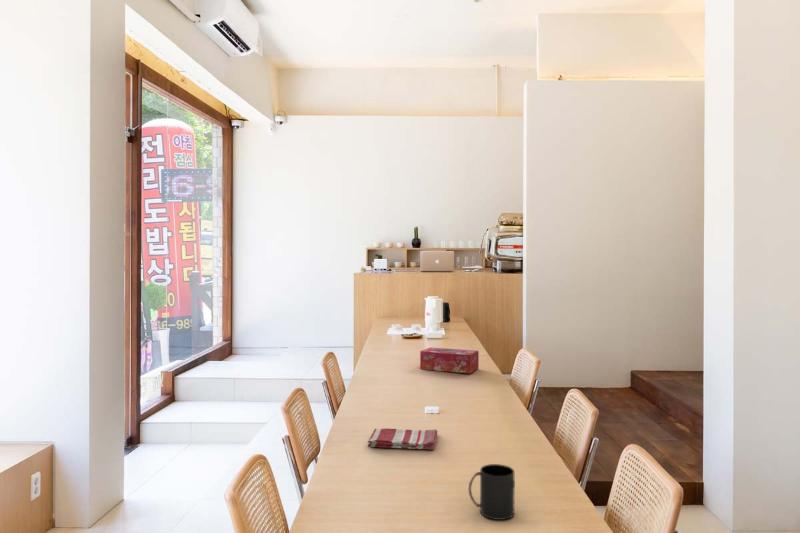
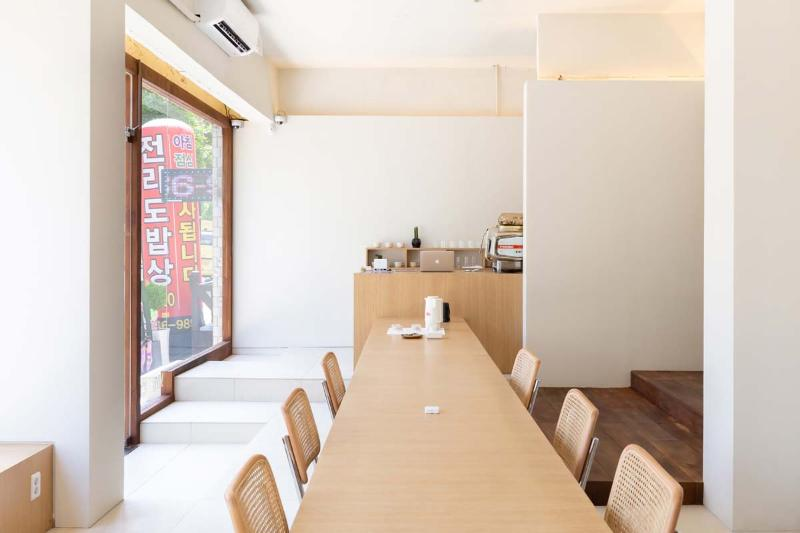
- tissue box (449, 359)
- dish towel (403, 437)
- mug (491, 490)
